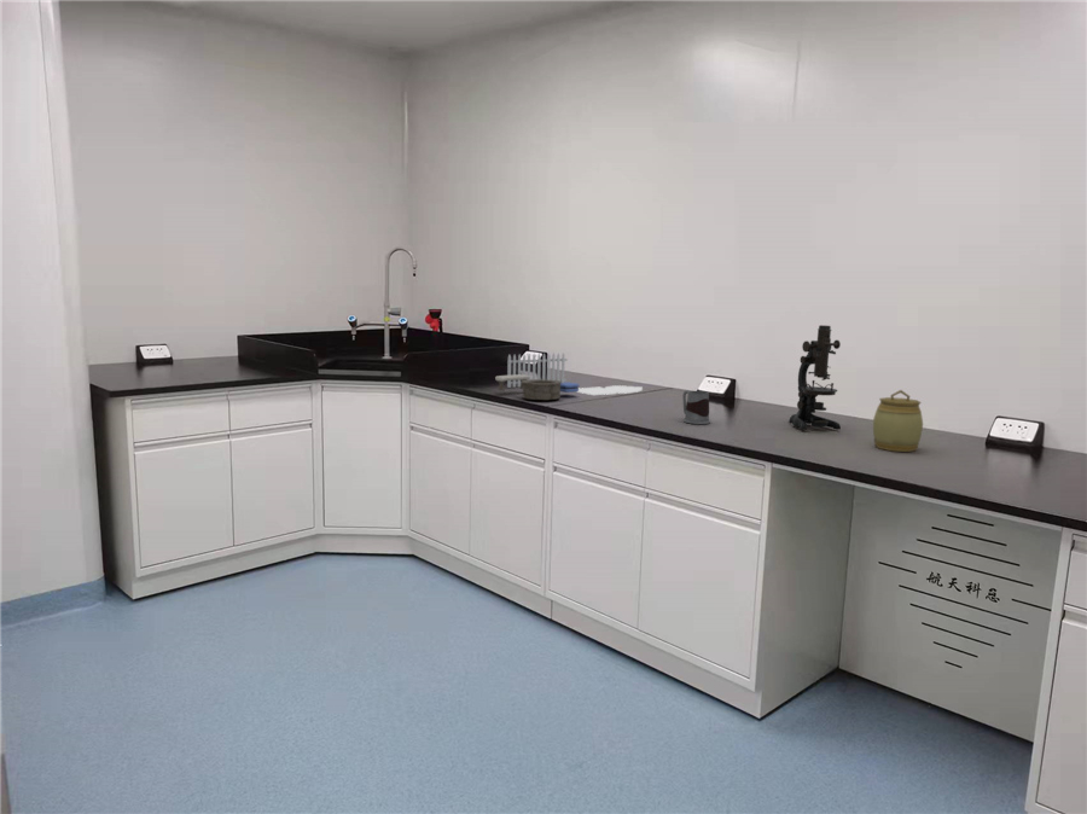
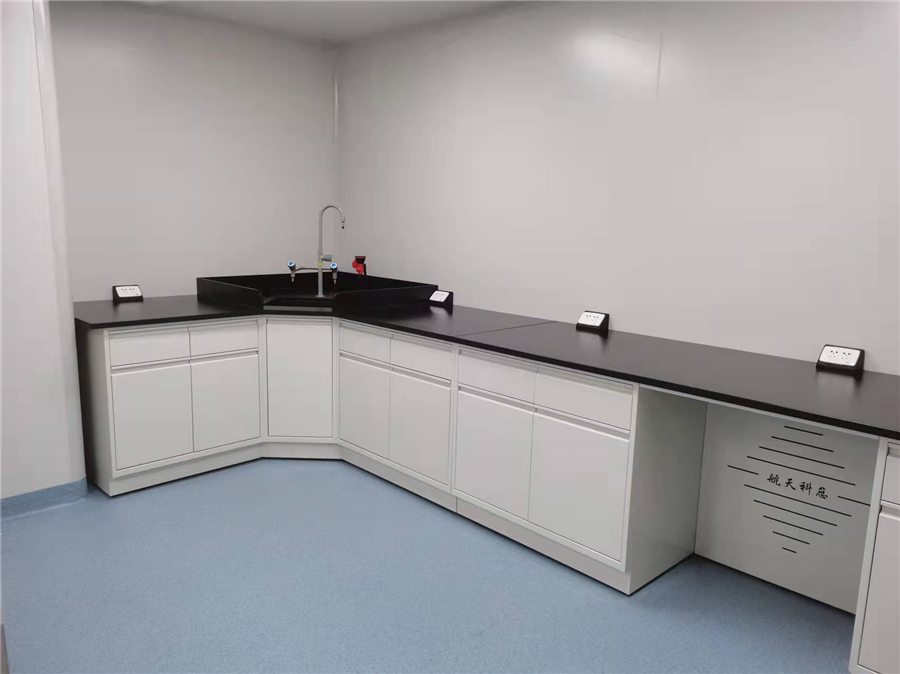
- garden set (563, 373)
- jar (897, 418)
- mug (694, 406)
- microscope (816, 376)
